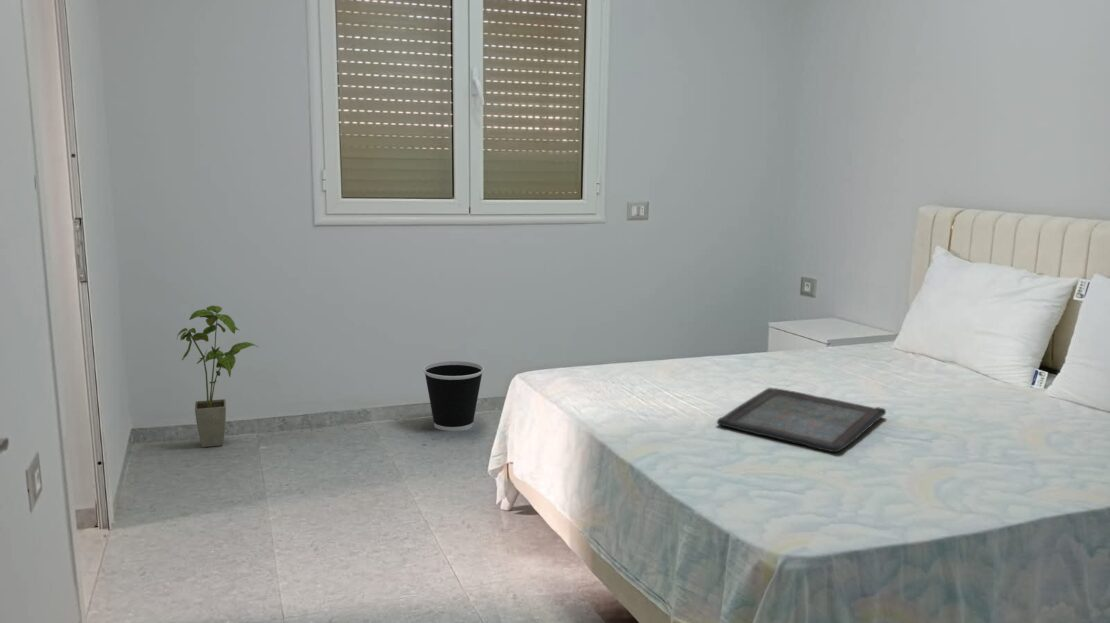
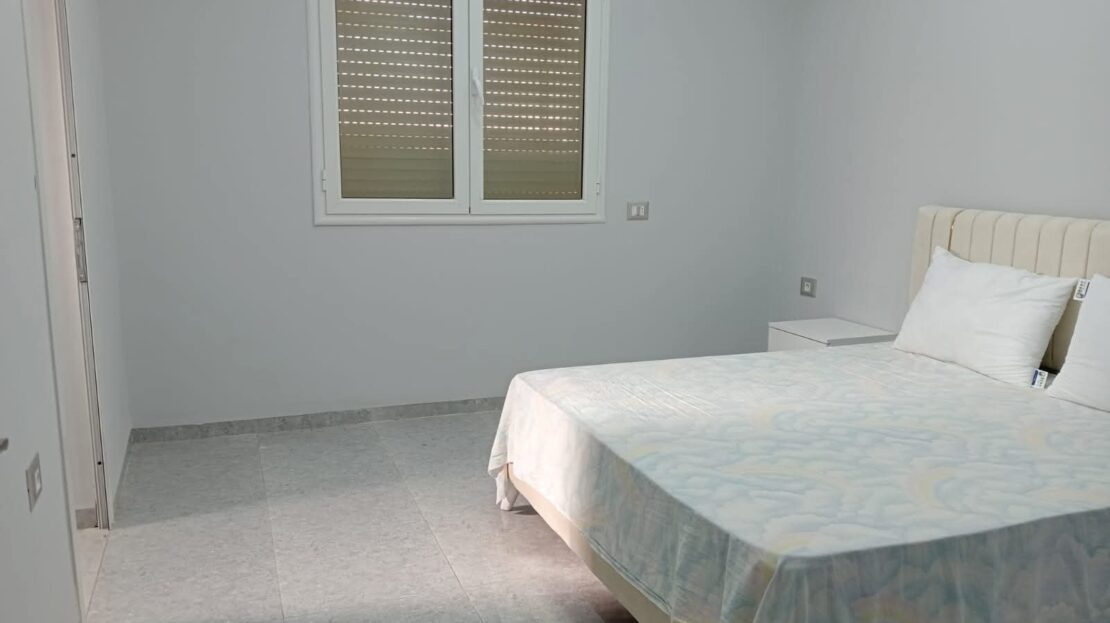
- serving tray (800, 416)
- wastebasket (453, 396)
- house plant (219, 375)
